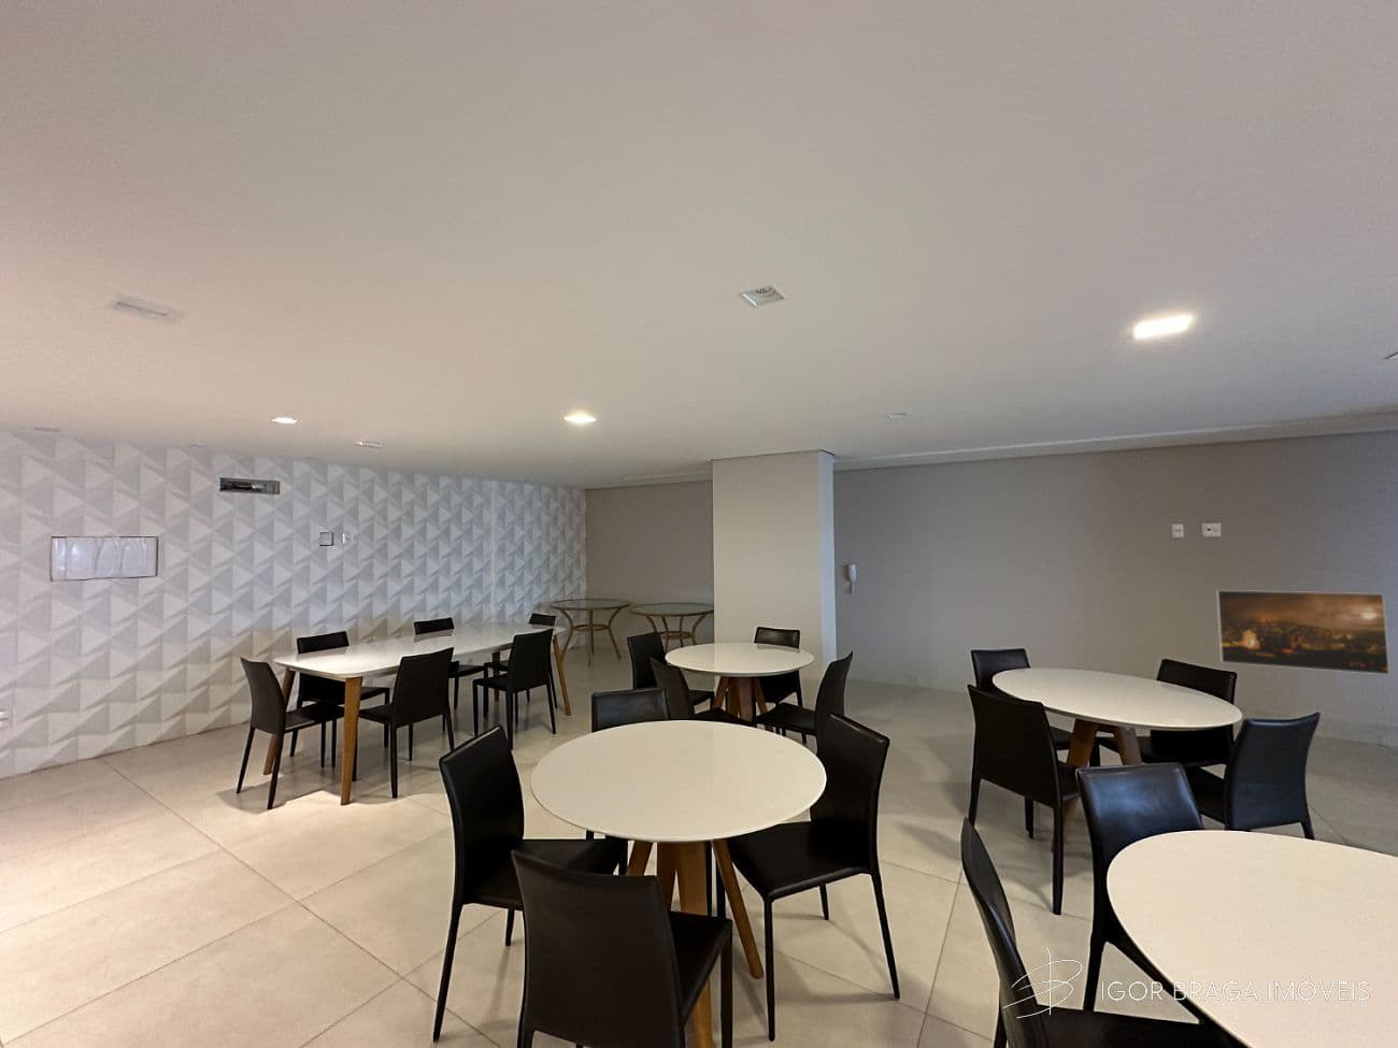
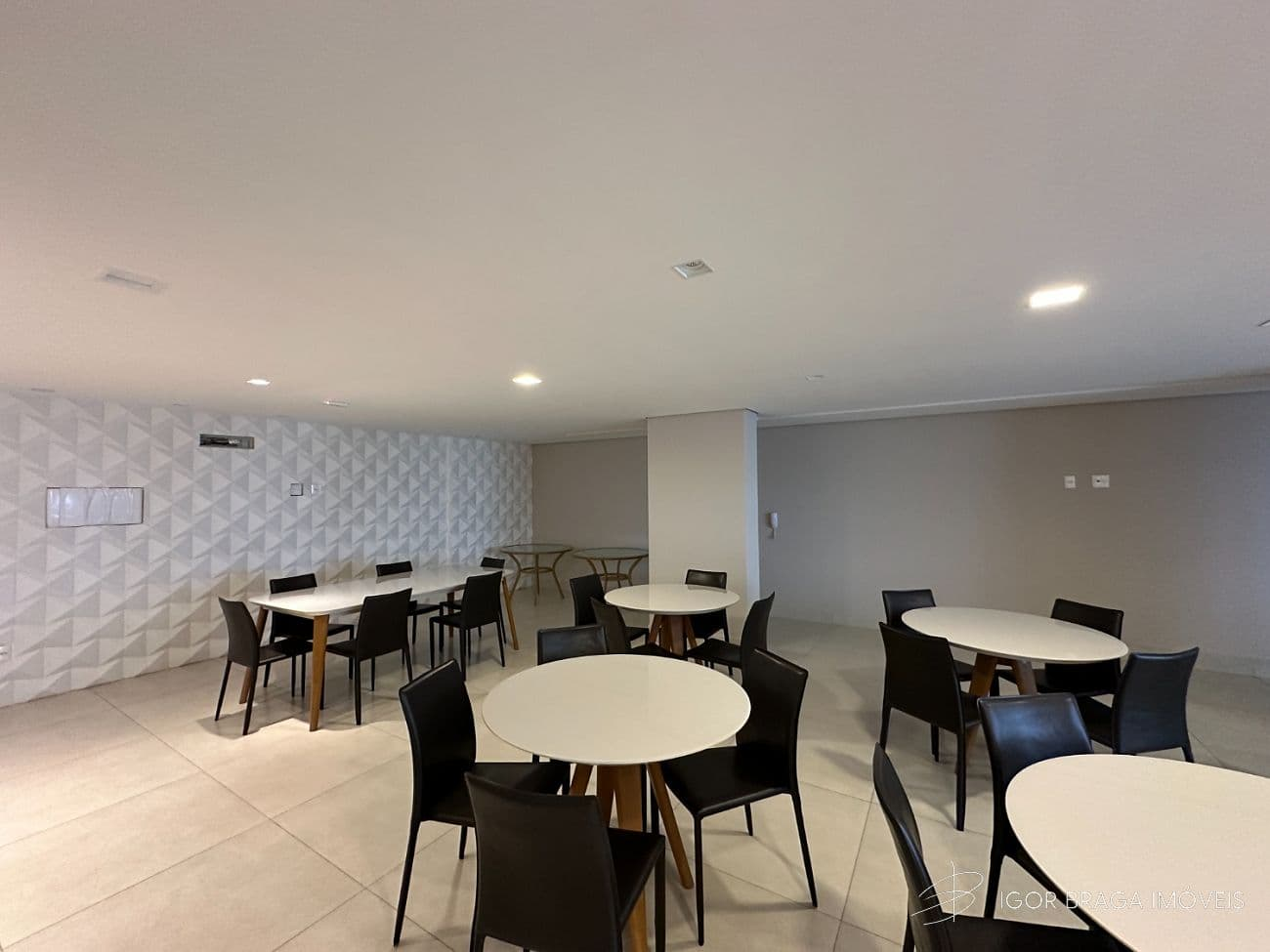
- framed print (1297, 629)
